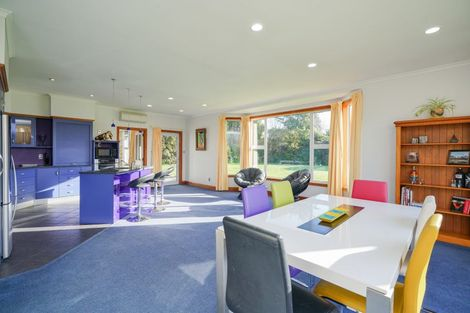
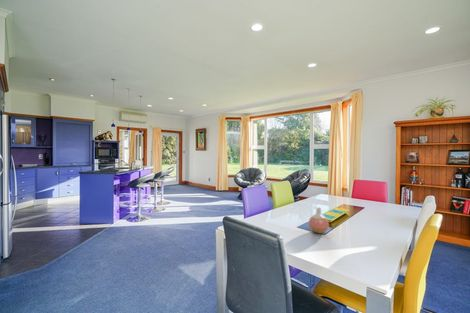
+ vase (318, 220)
